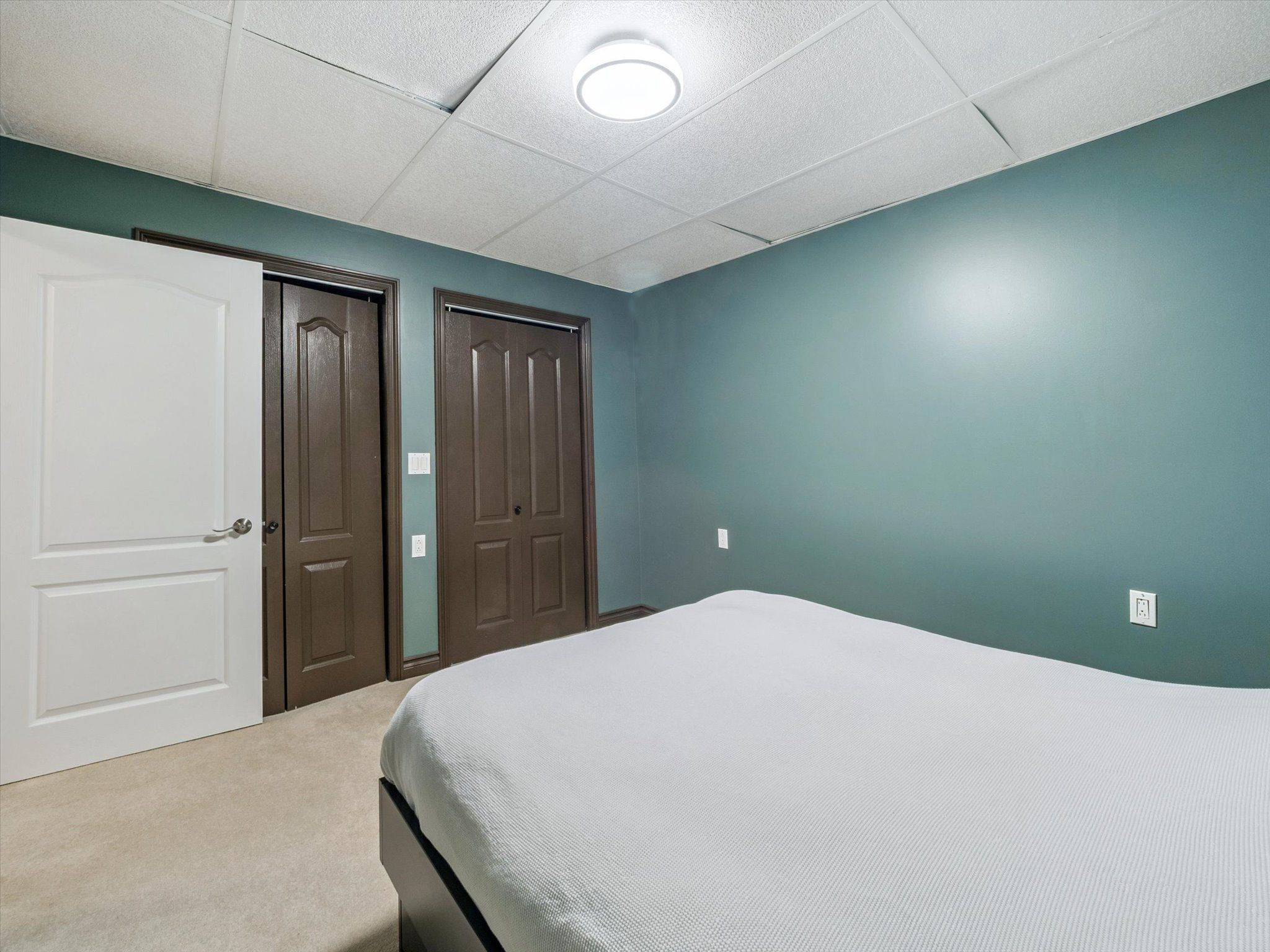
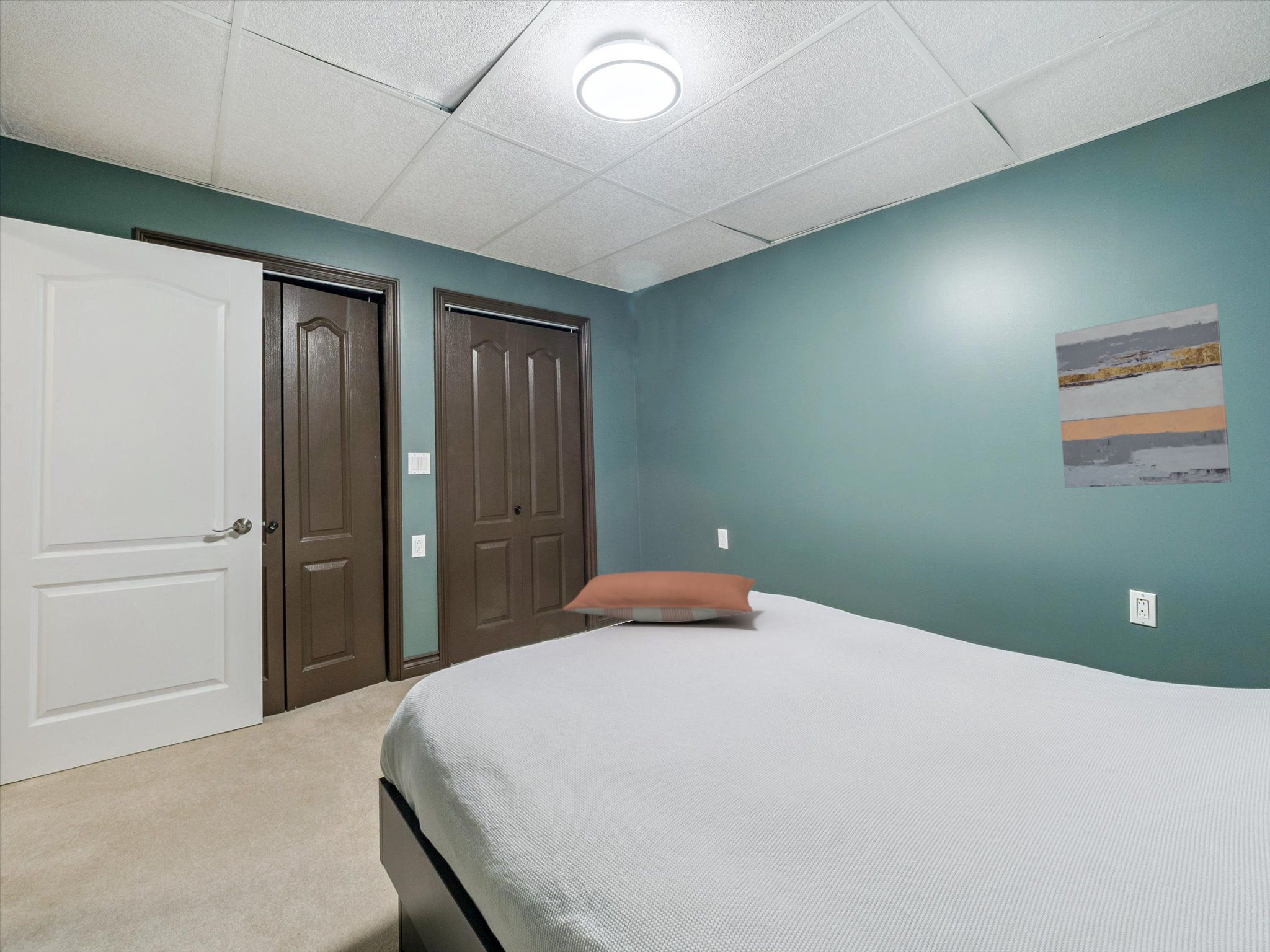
+ pillow (662, 595)
+ wall art (1135, 402)
